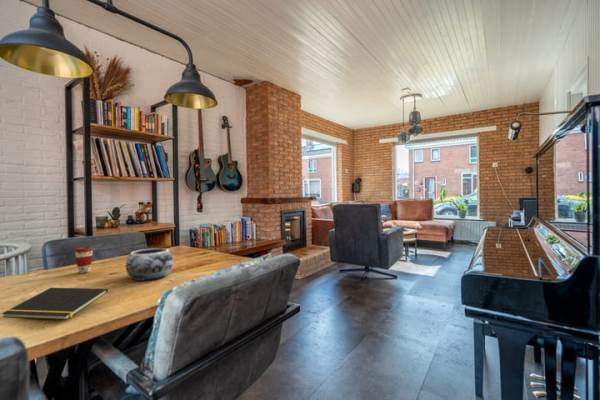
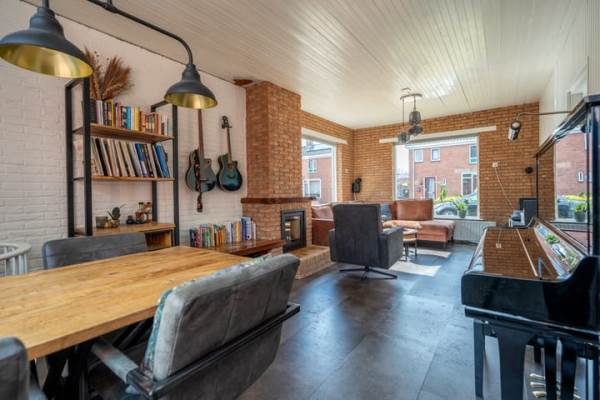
- decorative bowl (150, 263)
- notepad (58, 302)
- coffee cup (84, 260)
